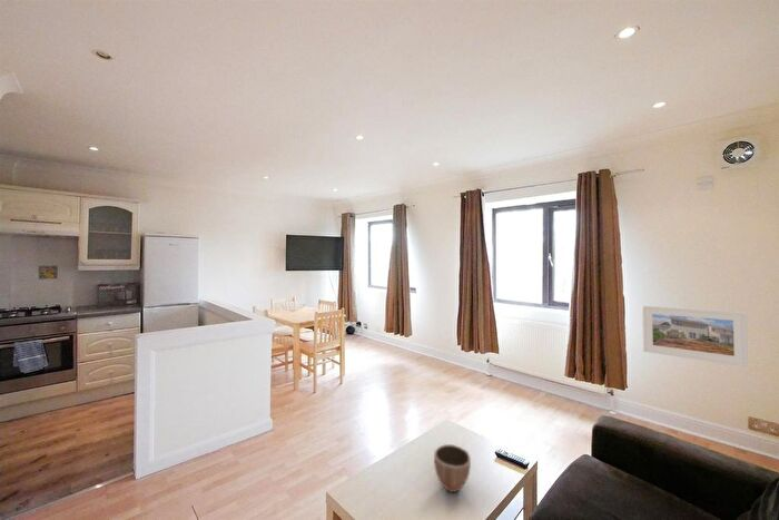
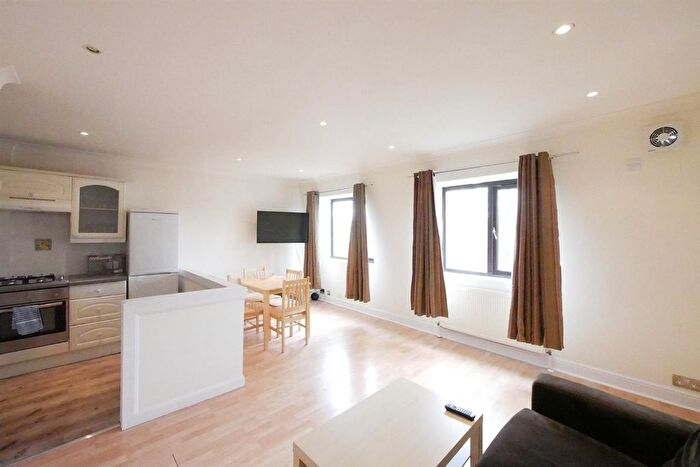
- decorative bowl (452, 471)
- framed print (690, 333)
